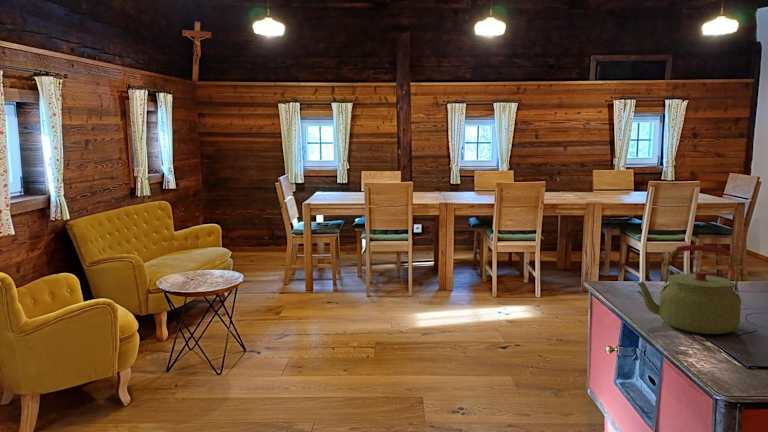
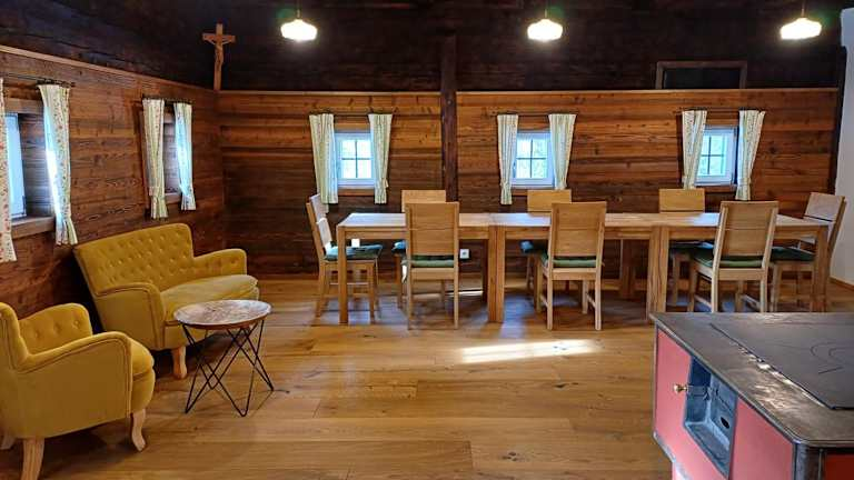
- kettle (688, 284)
